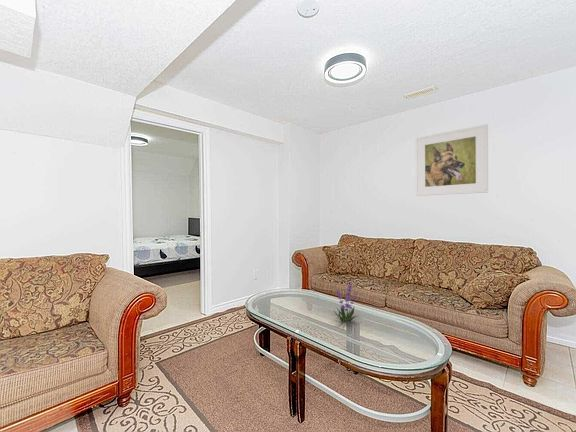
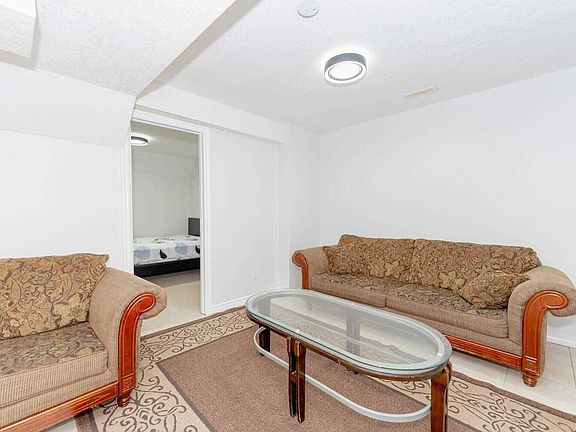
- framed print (449, 163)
- plant (346, 301)
